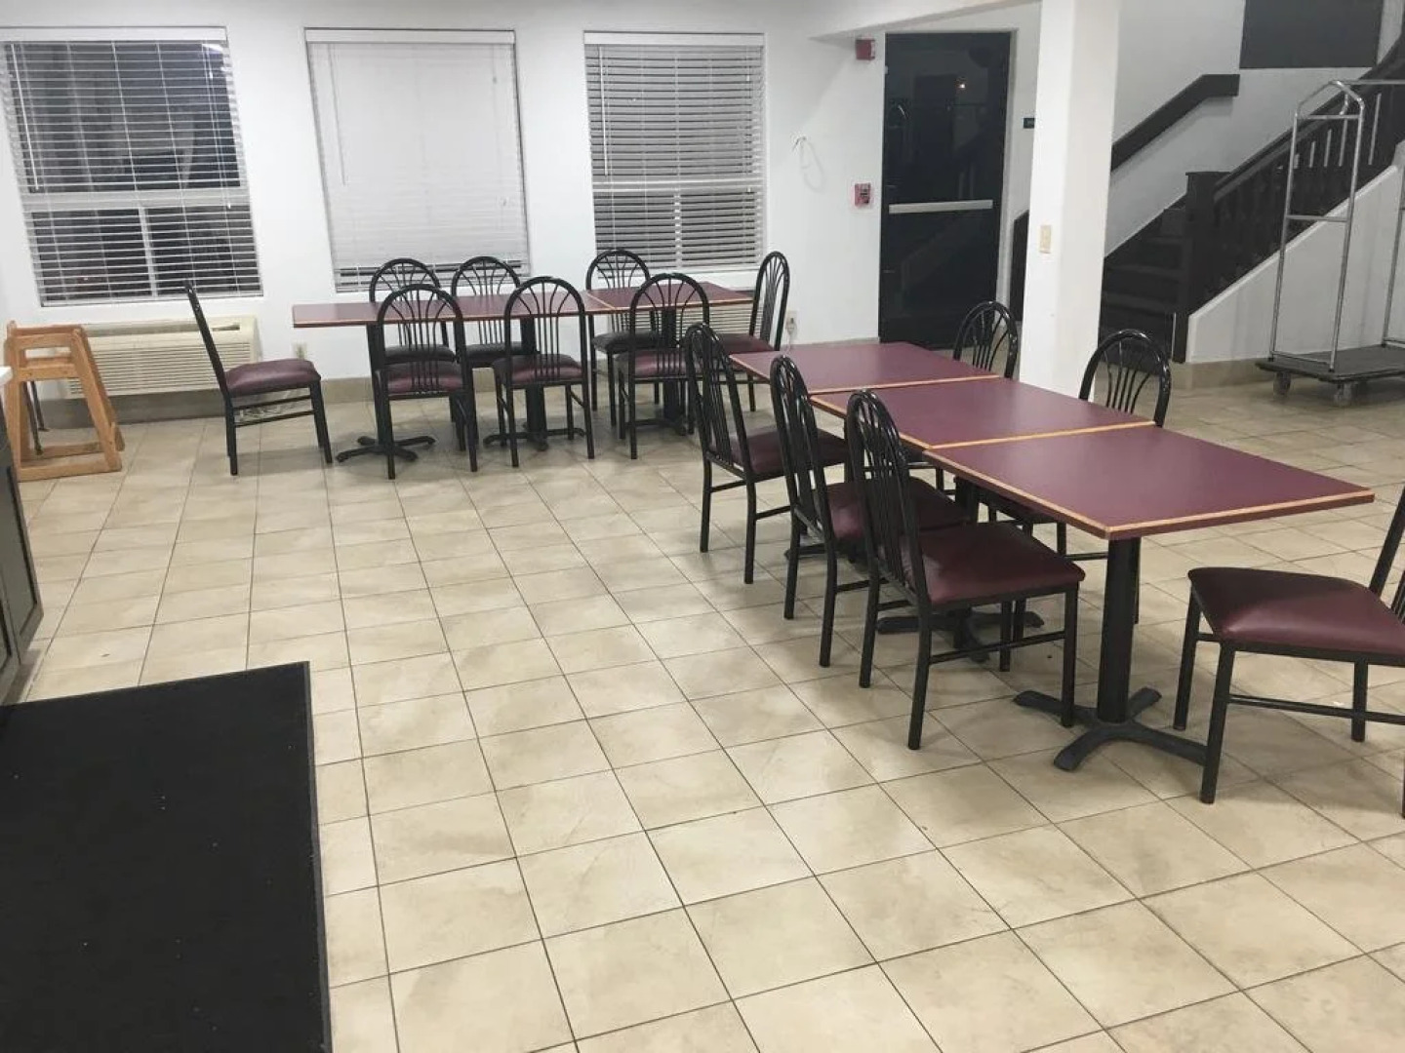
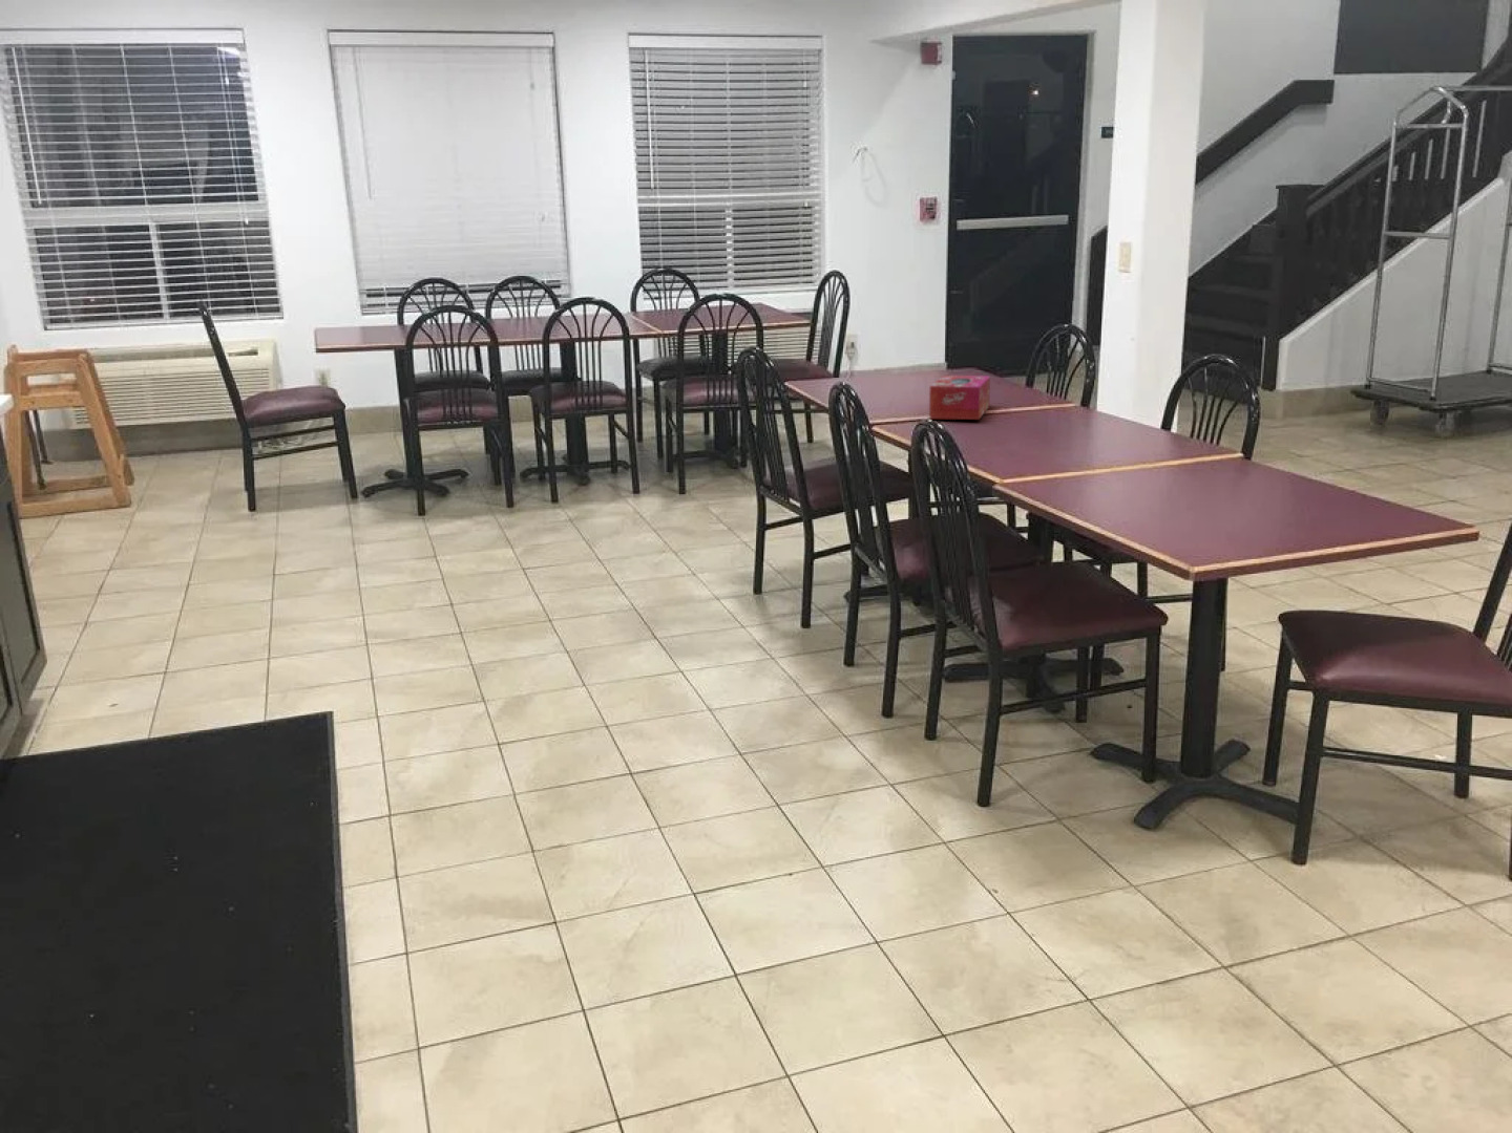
+ tissue box (960, 396)
